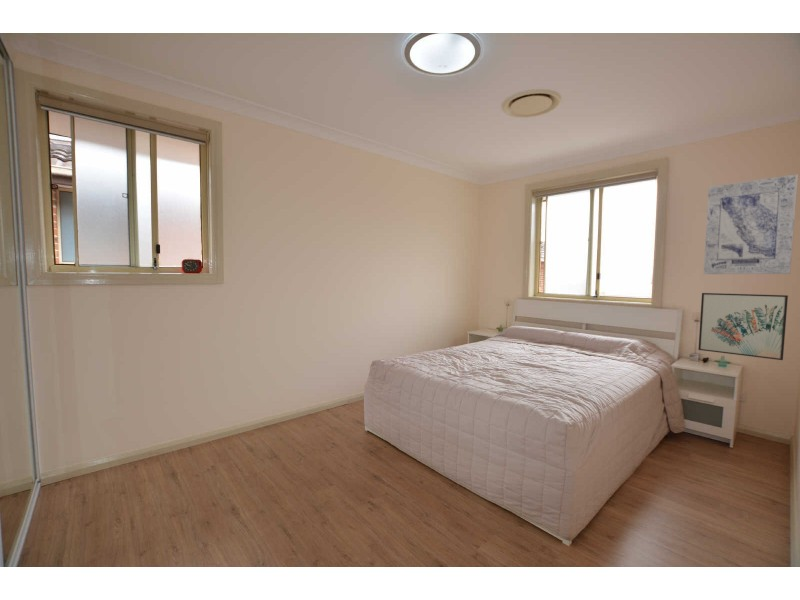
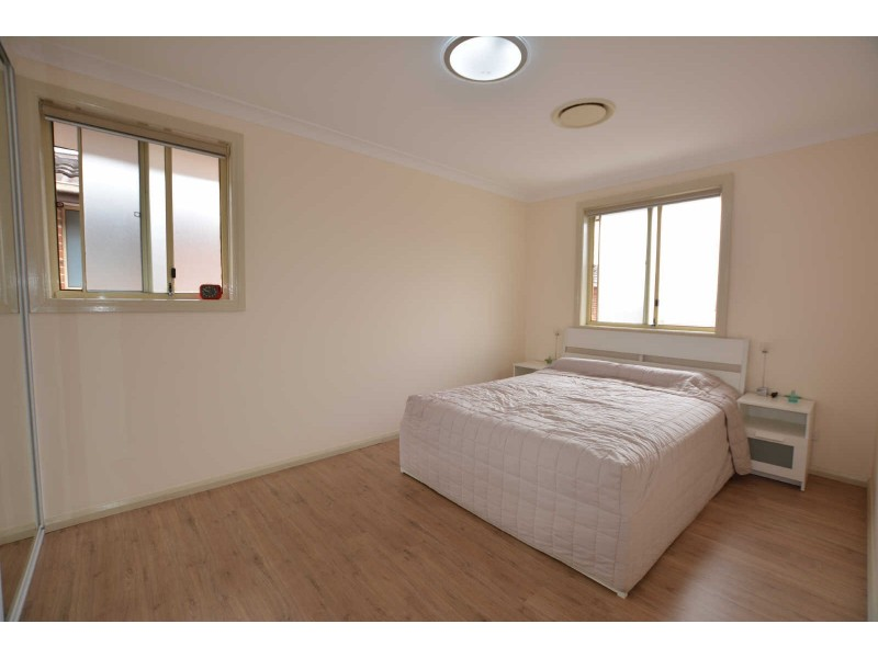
- wall art (747, 228)
- wall art (740, 324)
